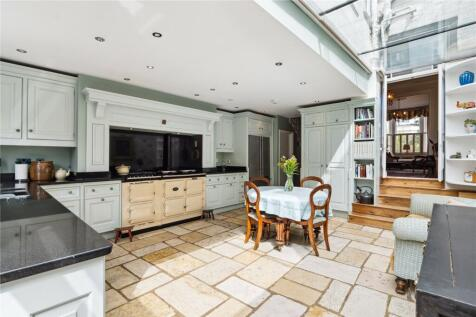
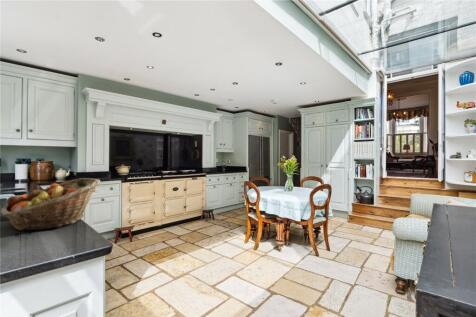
+ fruit basket (54, 200)
